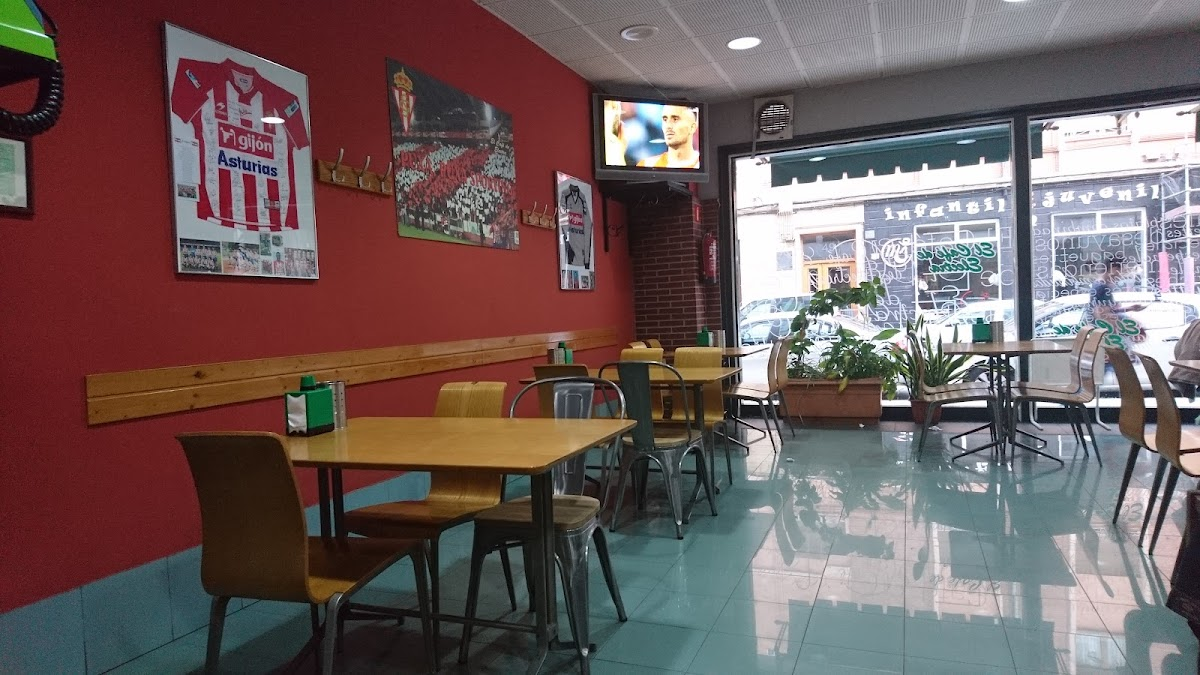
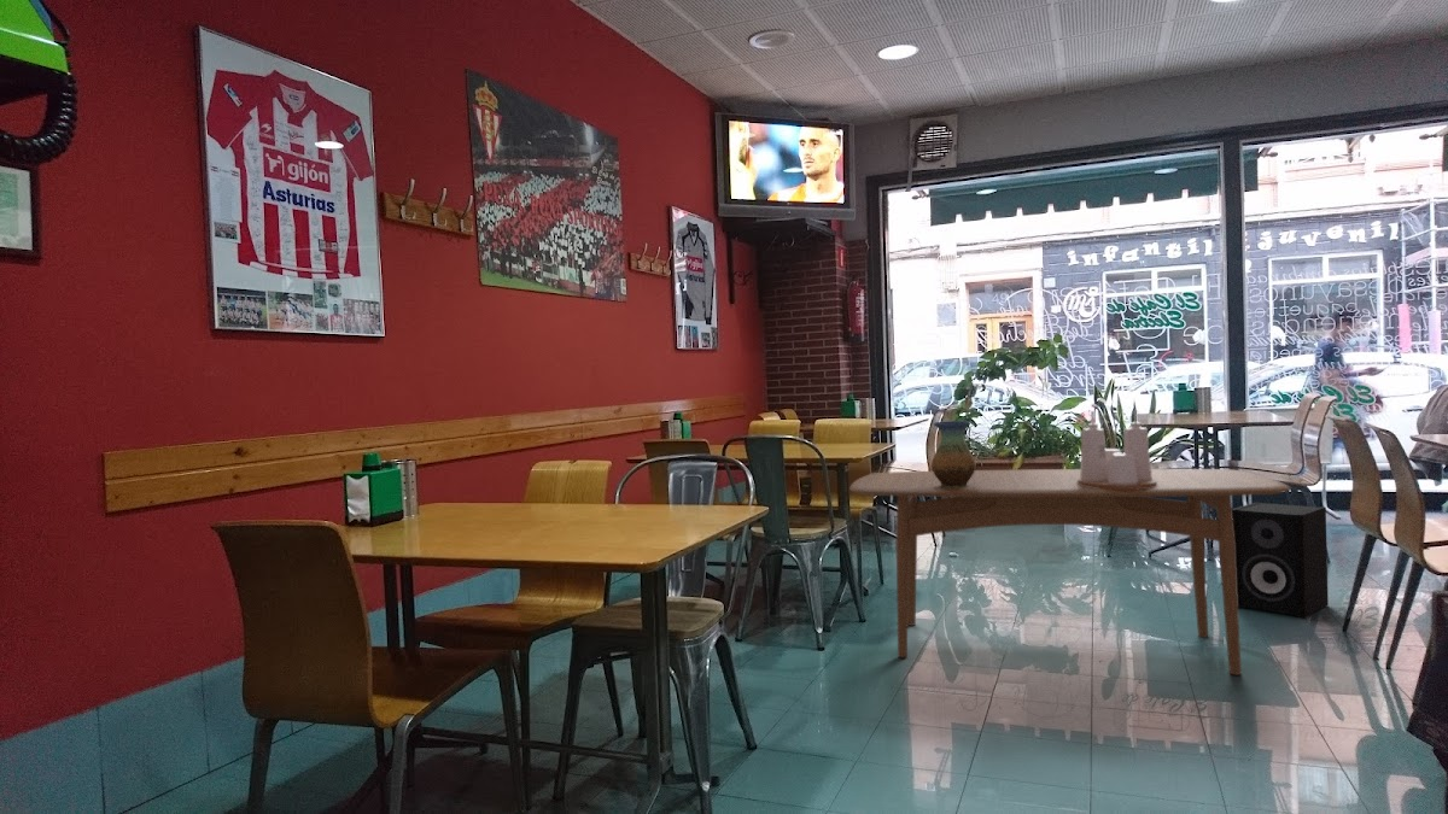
+ speaker (1279, 557)
+ condiment set (1115, 449)
+ vase (952, 453)
+ dining table (1052, 523)
